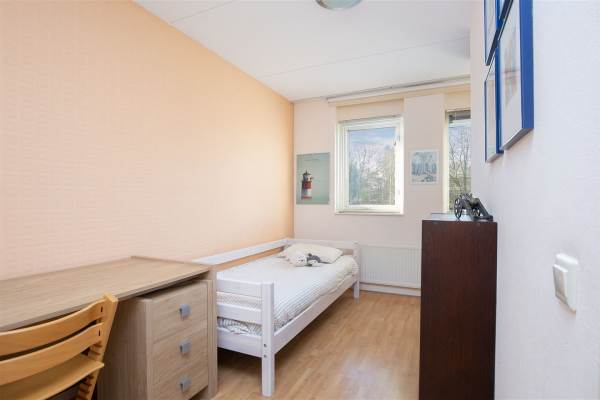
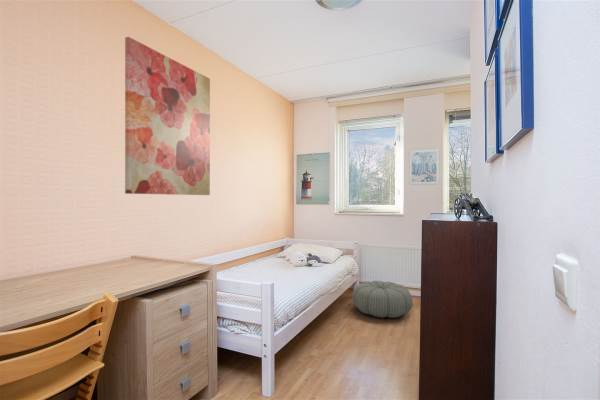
+ pouf (381, 297)
+ wall art (173, 127)
